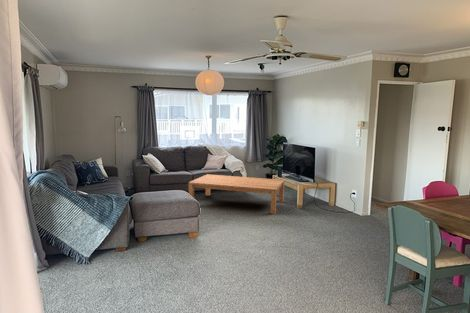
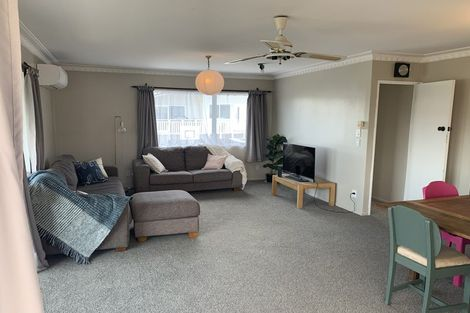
- coffee table (237, 190)
